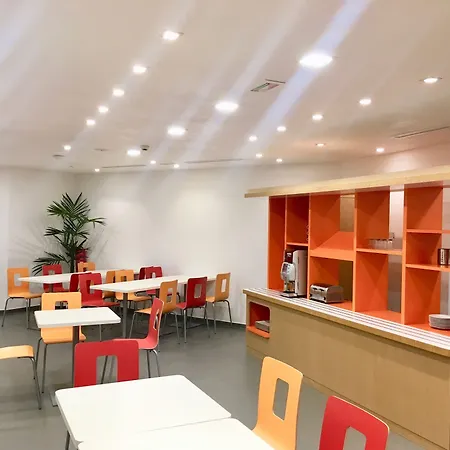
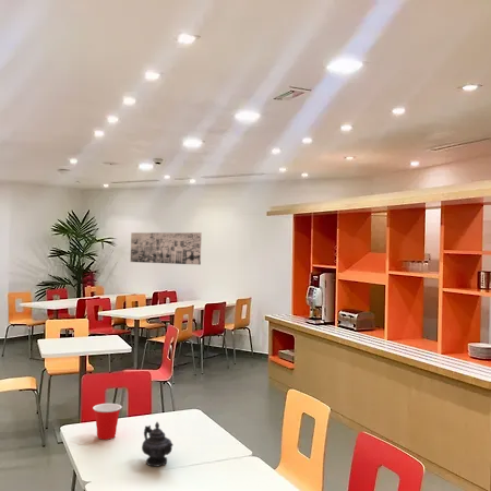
+ teapot (158, 442)
+ wall art (164, 248)
+ cup (106, 421)
